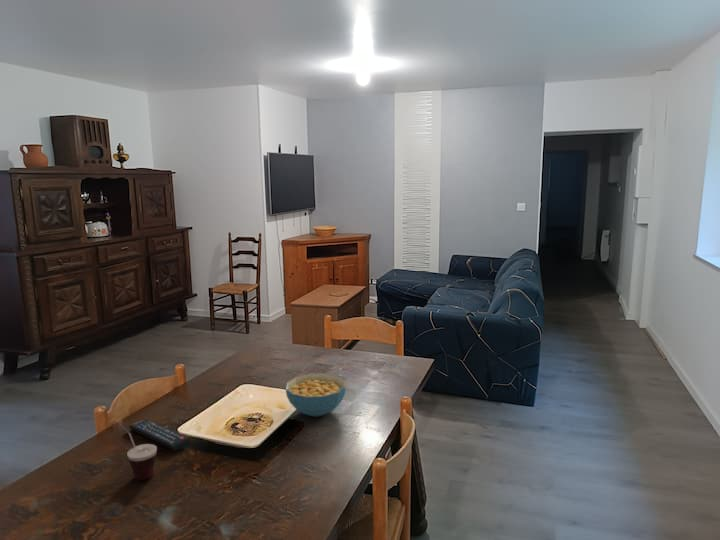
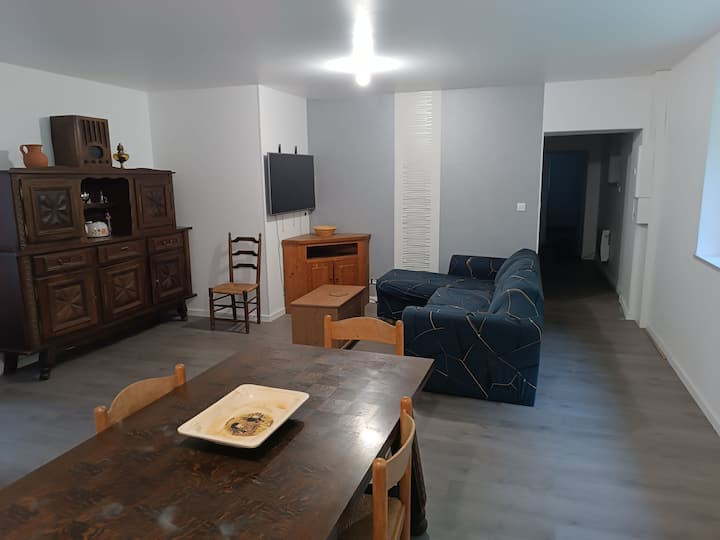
- cereal bowl (316, 398)
- remote control (158, 434)
- cup (135, 451)
